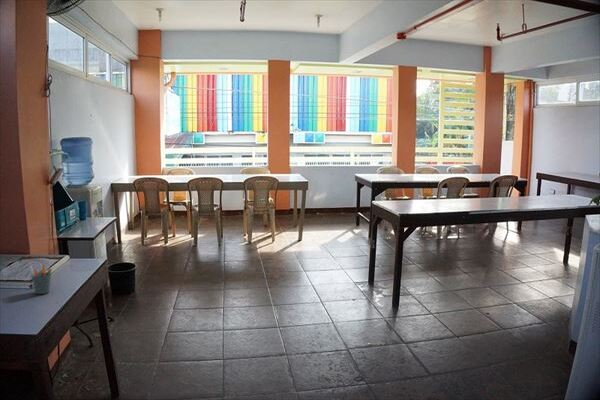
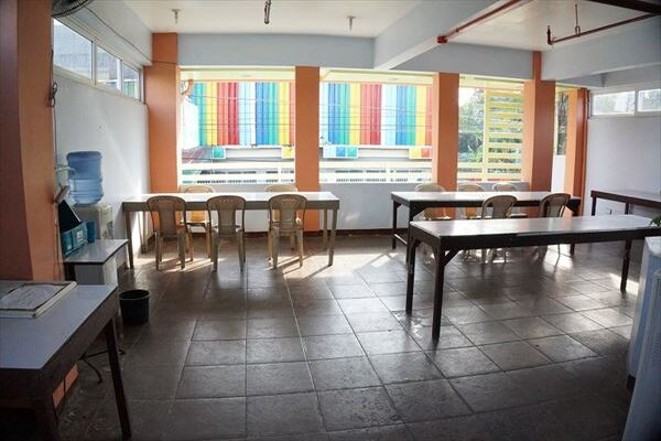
- pen holder (41, 278)
